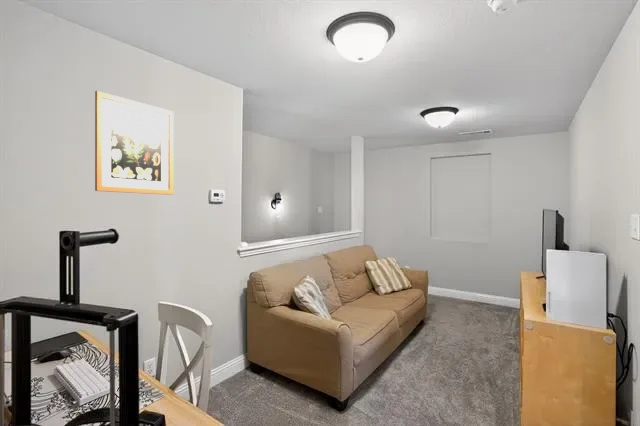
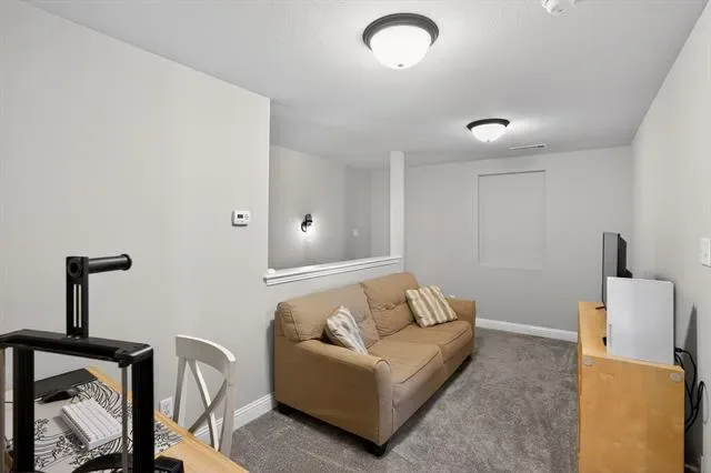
- wall art (137, 147)
